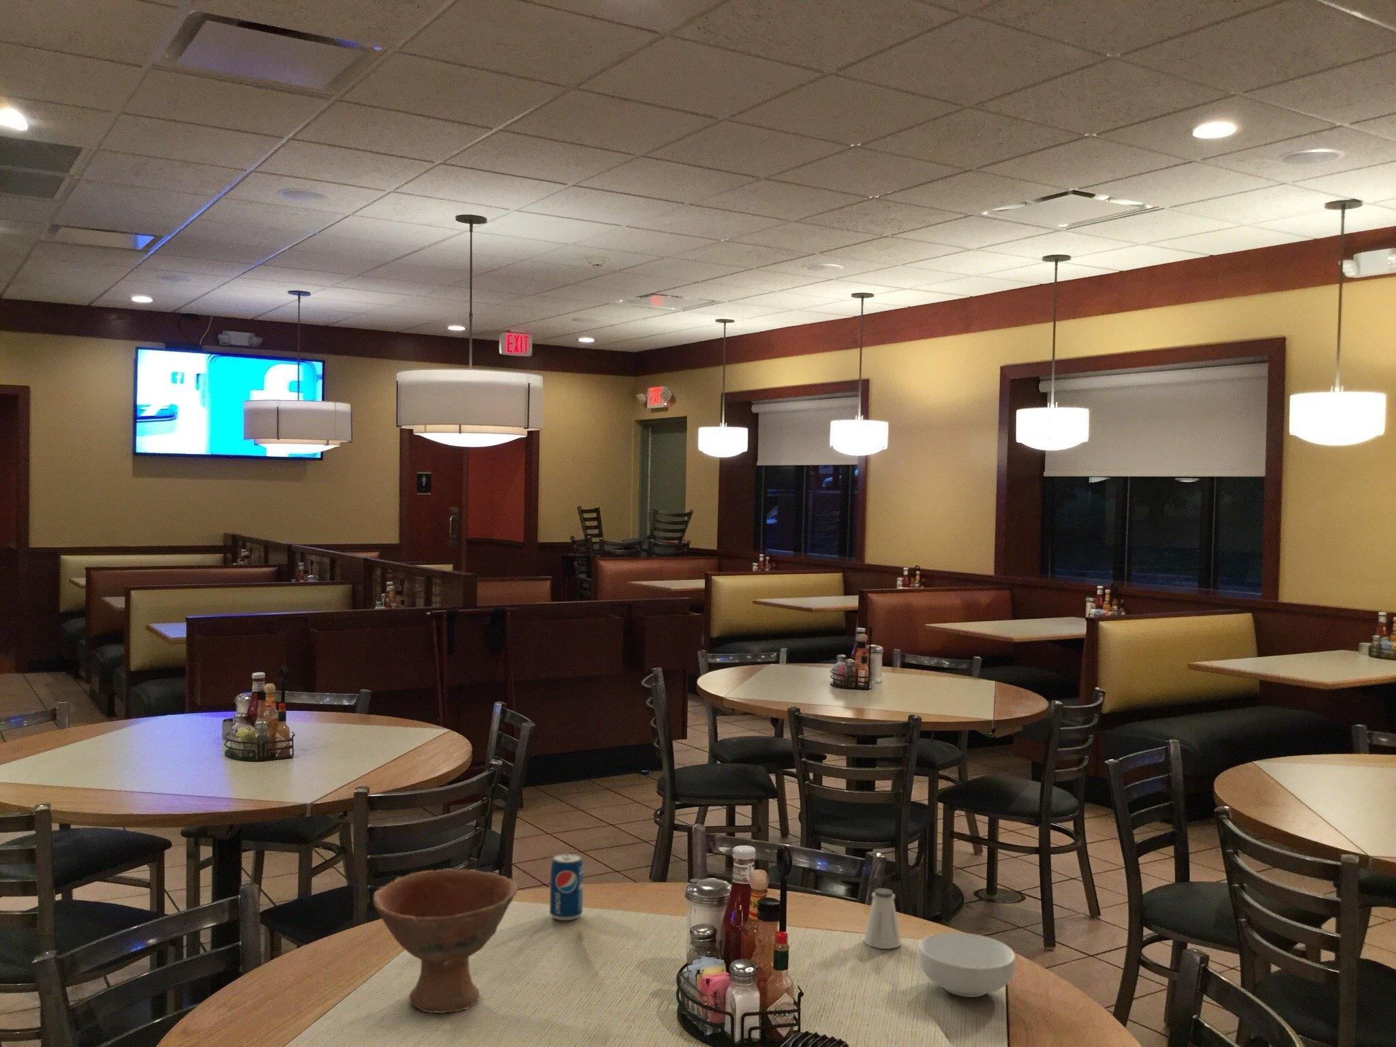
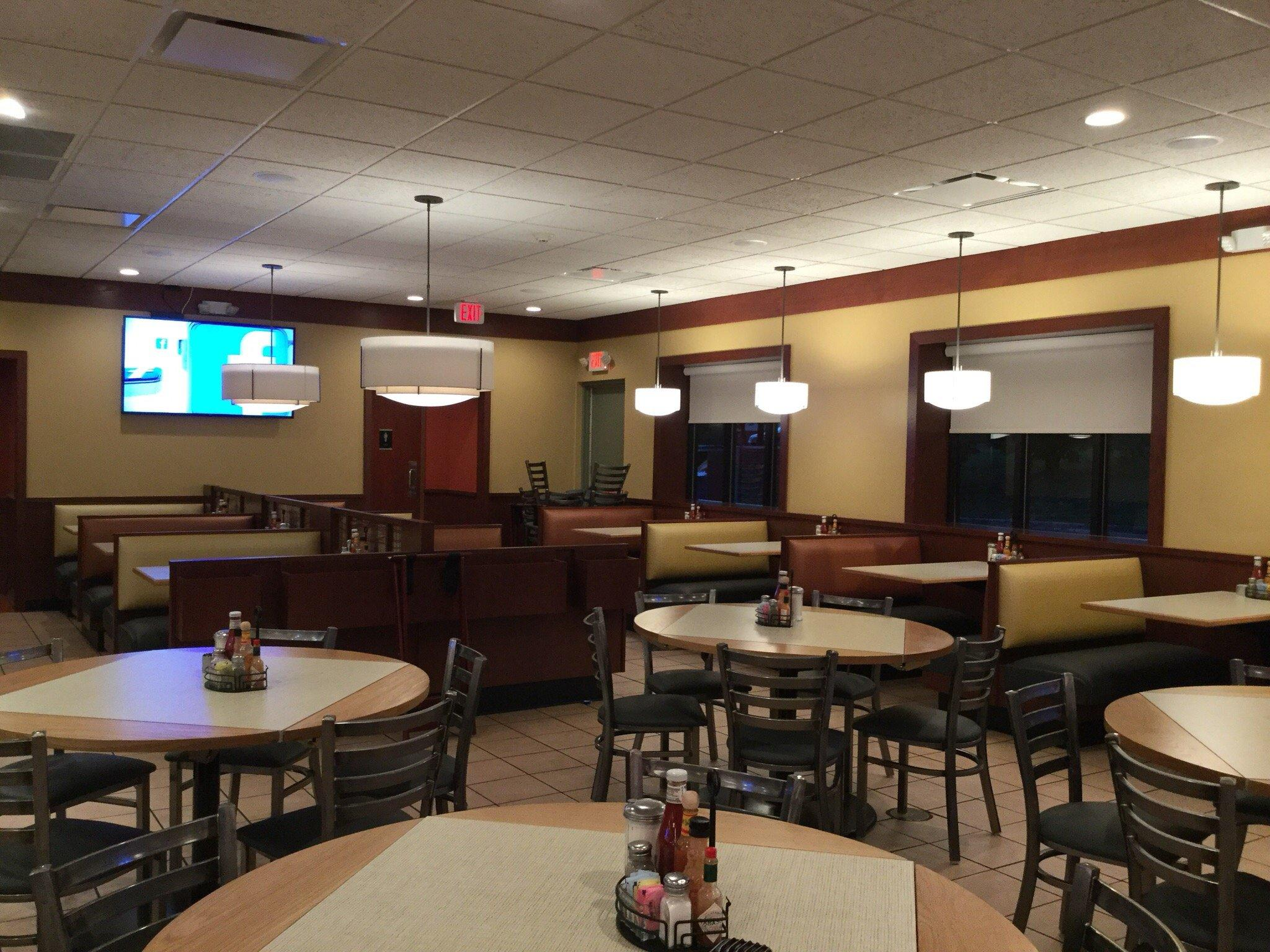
- saltshaker (883, 916)
- bowl (447, 940)
- beverage can (566, 886)
- cereal bowl (966, 968)
